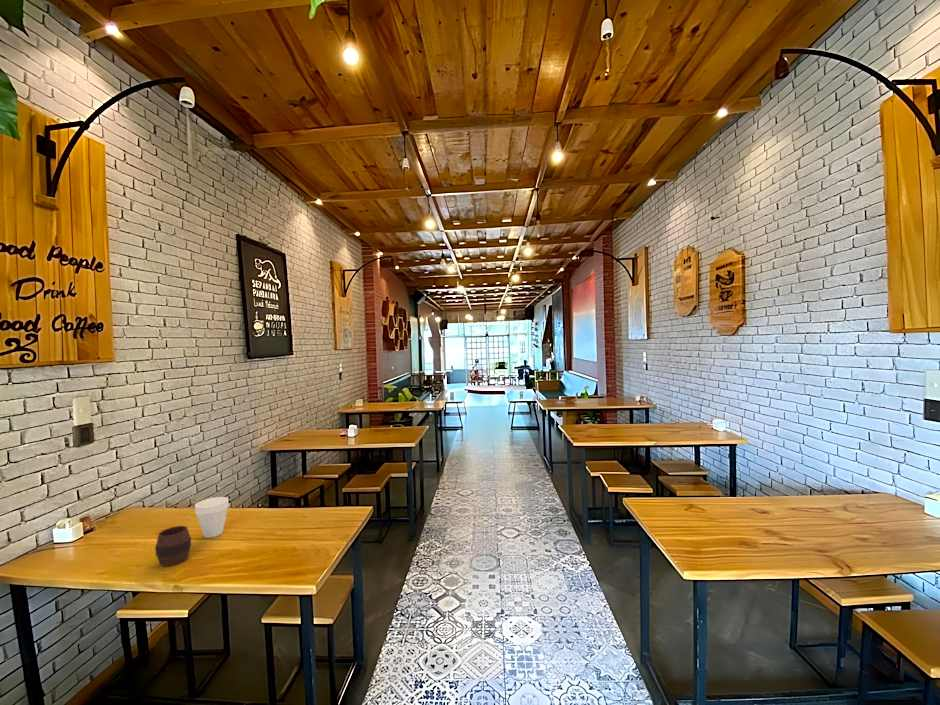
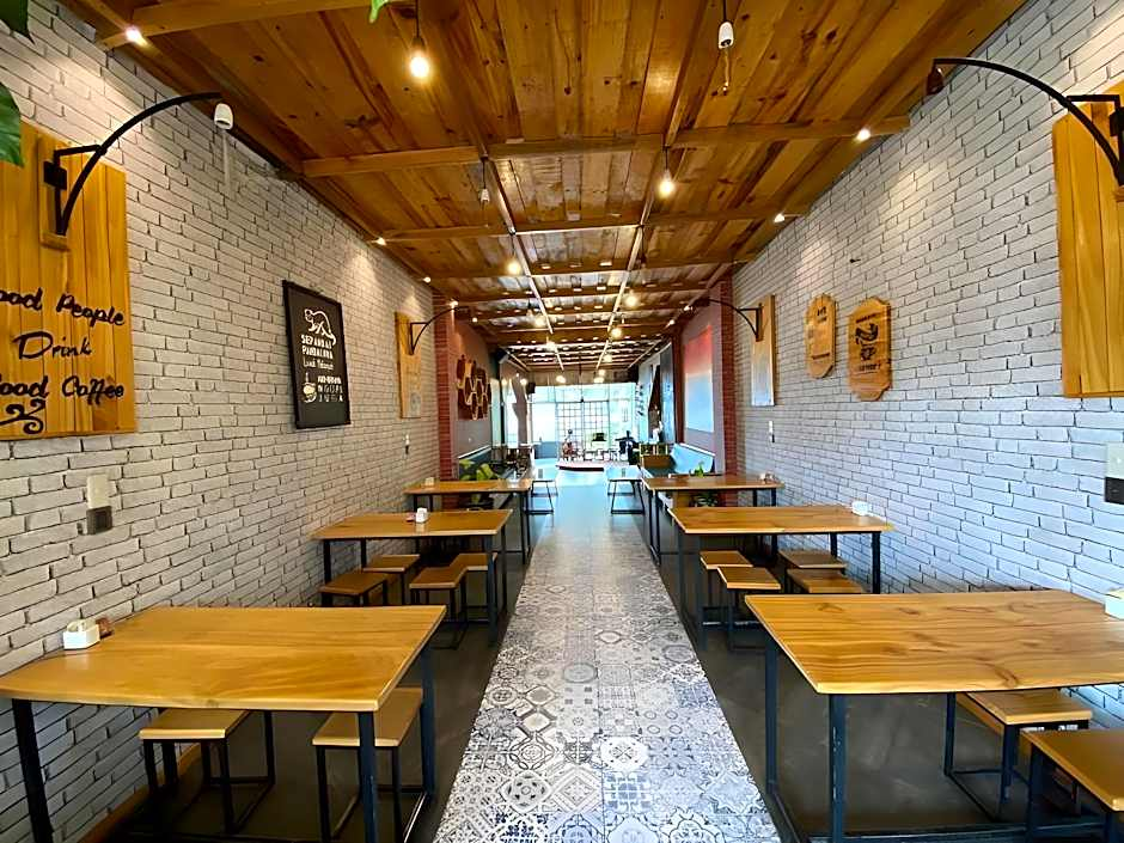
- cup (173, 545)
- cup (212, 518)
